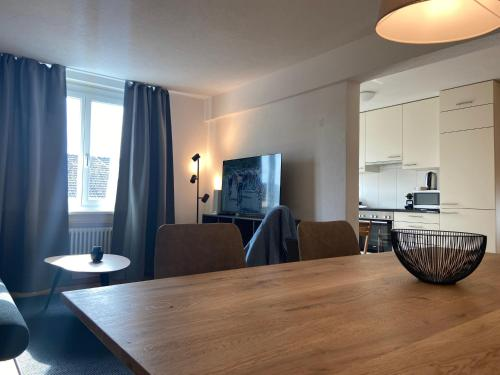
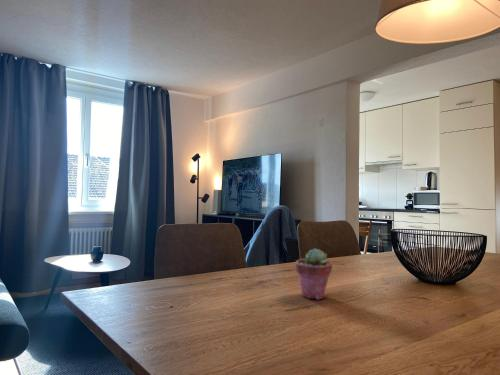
+ potted succulent (313, 271)
